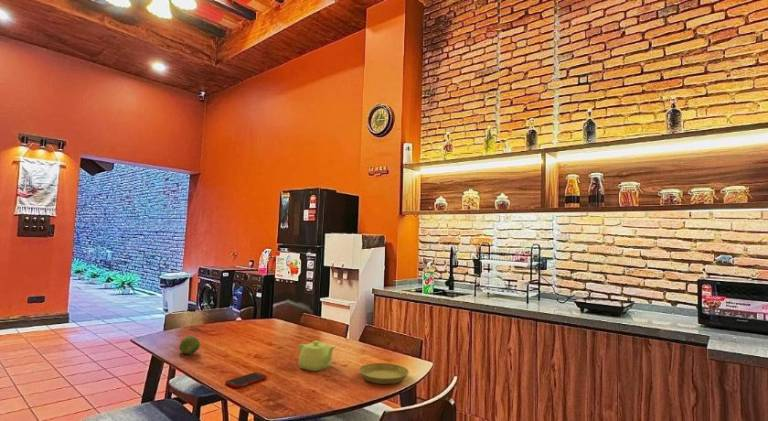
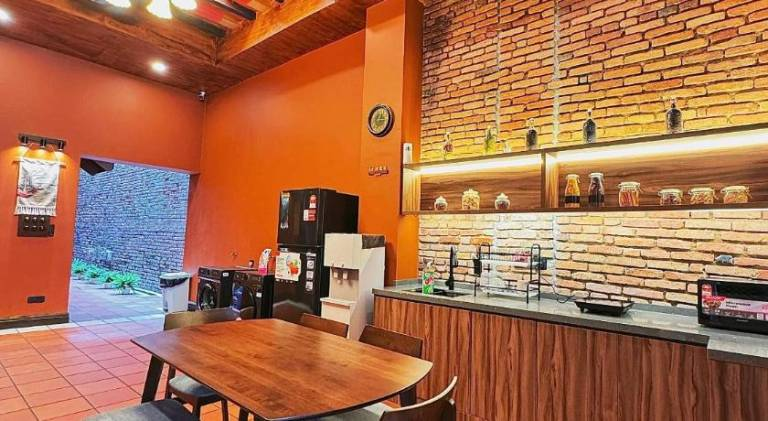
- saucer (383, 373)
- fruit (189, 344)
- cell phone (246, 379)
- teapot (317, 354)
